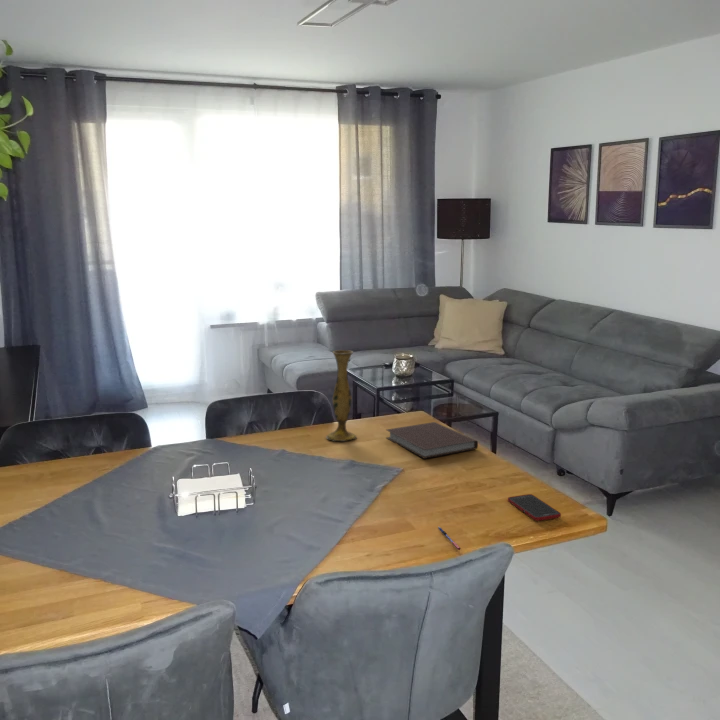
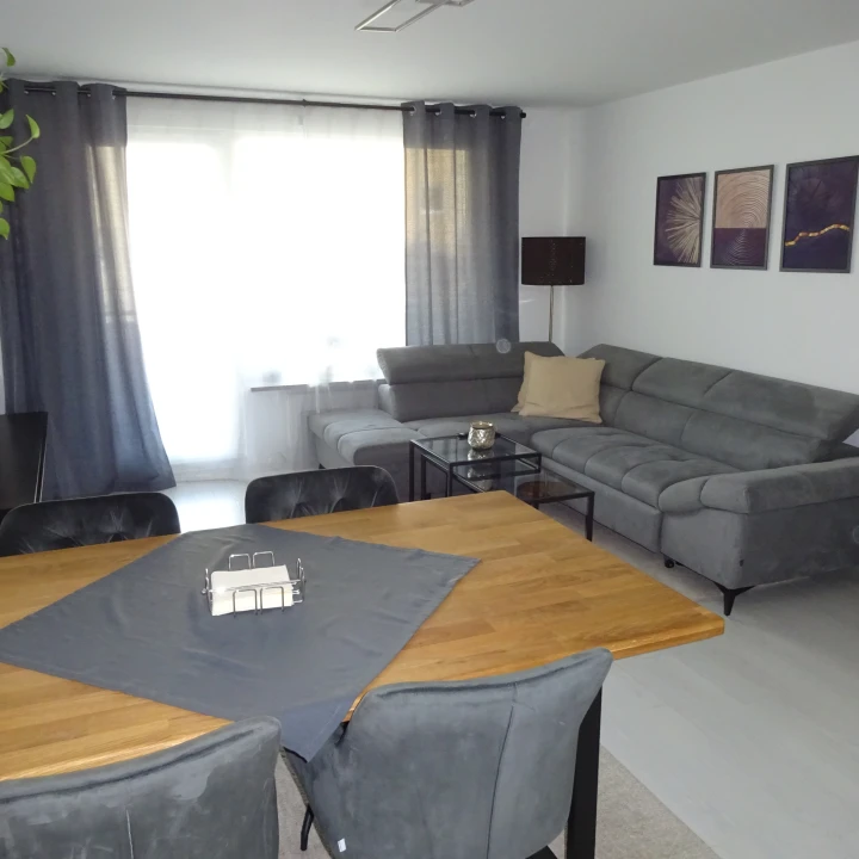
- notebook (430, 439)
- pen (448, 537)
- vase (340, 394)
- cell phone (533, 507)
